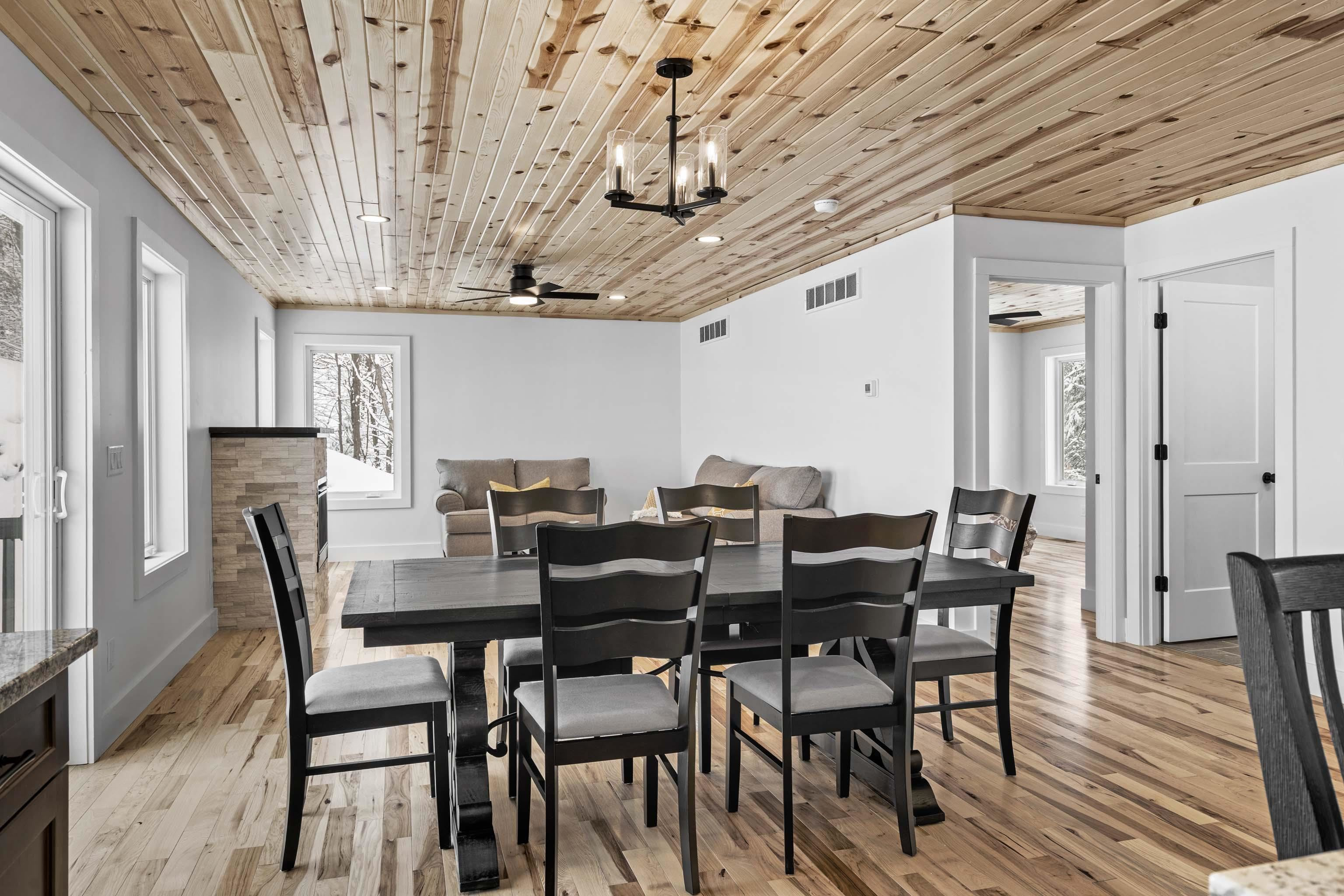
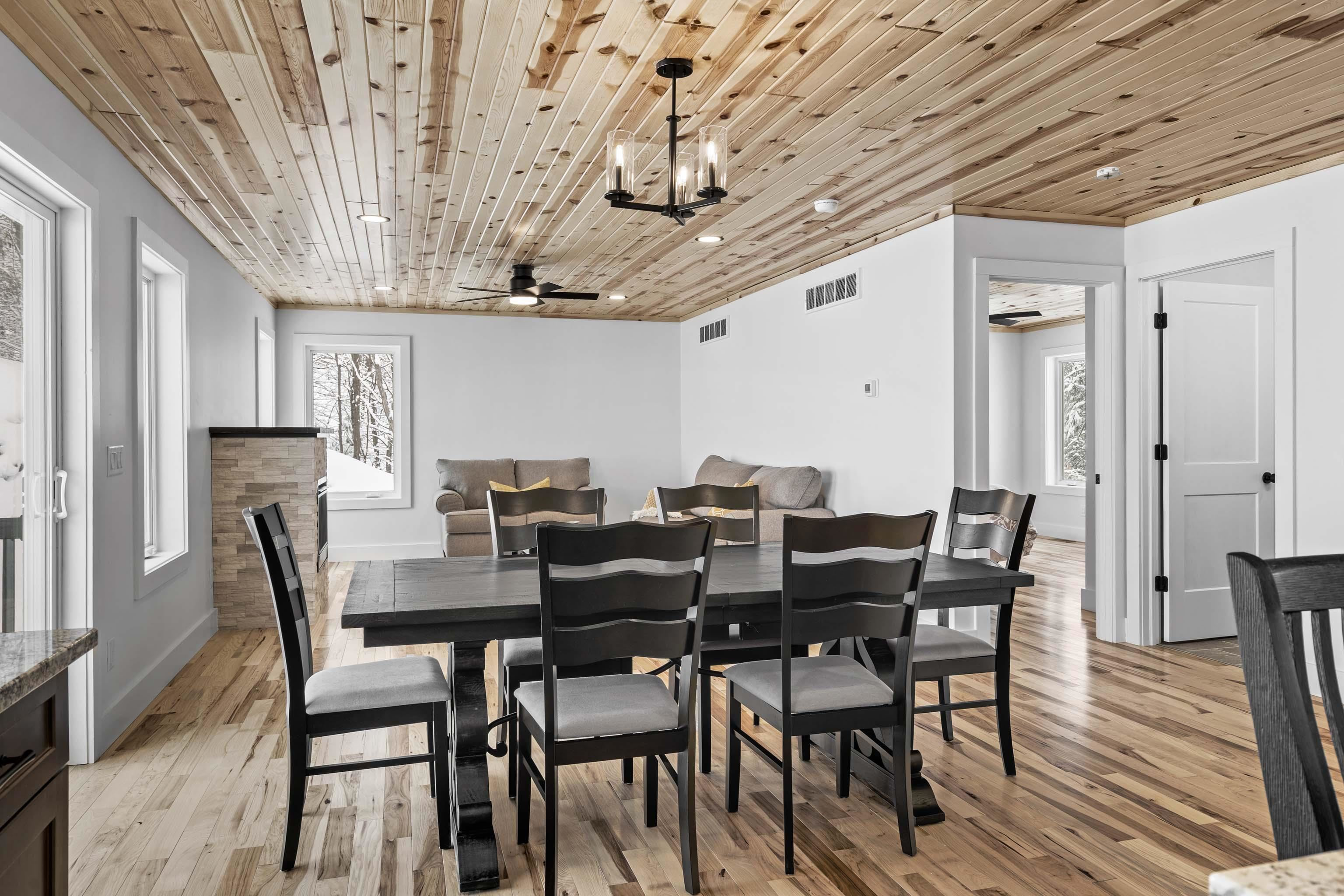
+ smoke detector (1107, 173)
